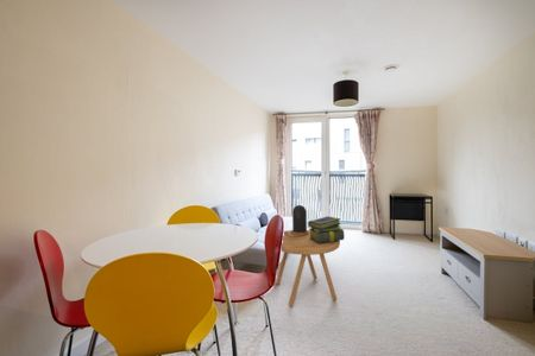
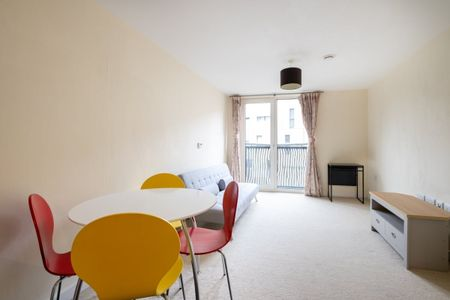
- table lamp (292, 220)
- stack of books (325, 229)
- side table (303, 263)
